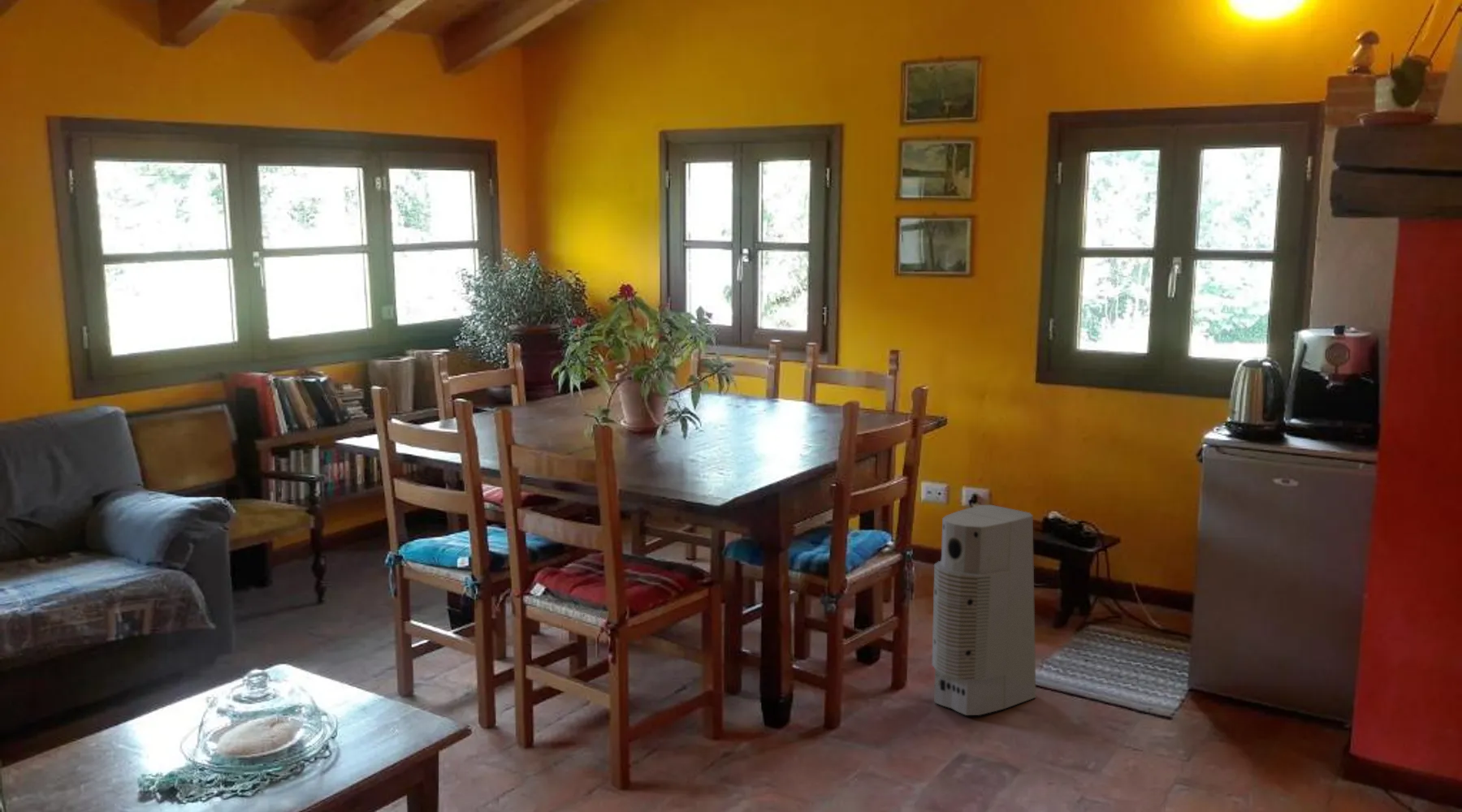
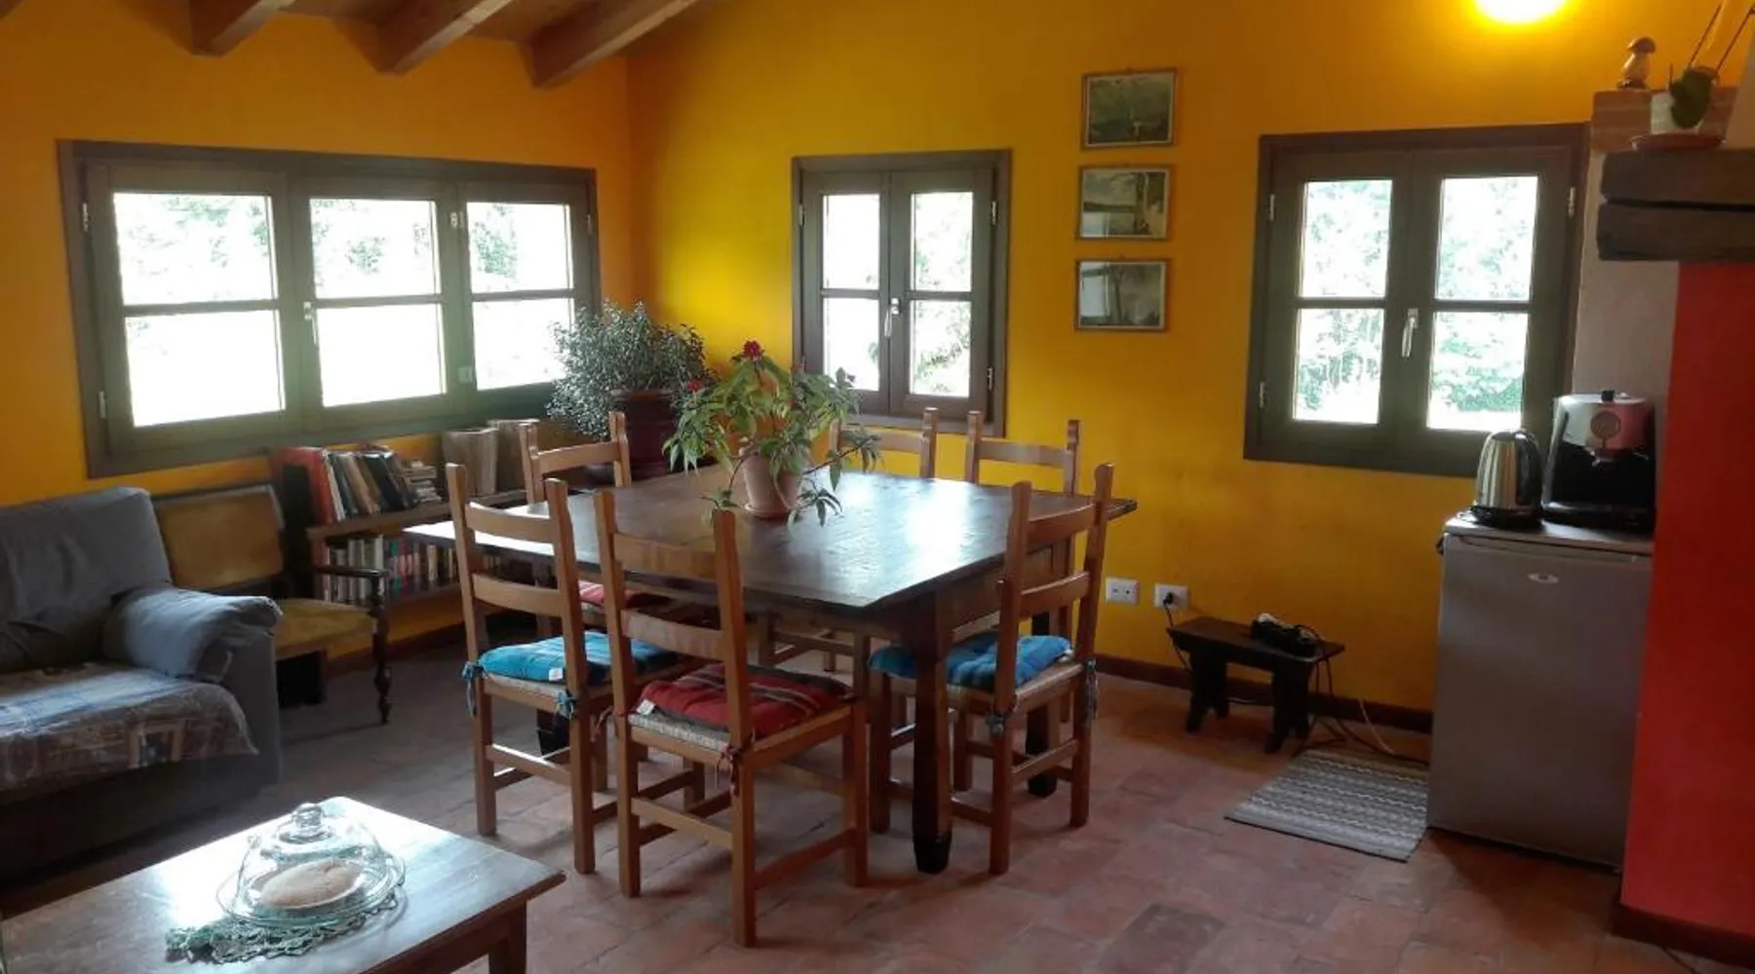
- air purifier (983, 607)
